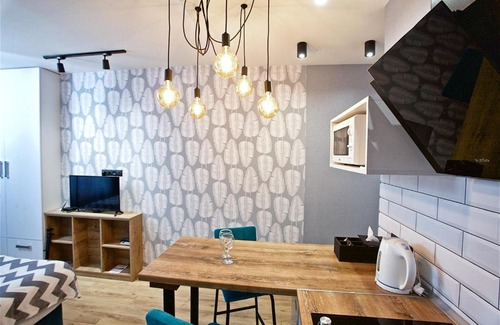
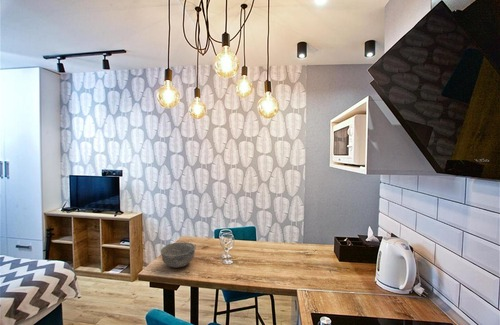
+ bowl (178, 256)
